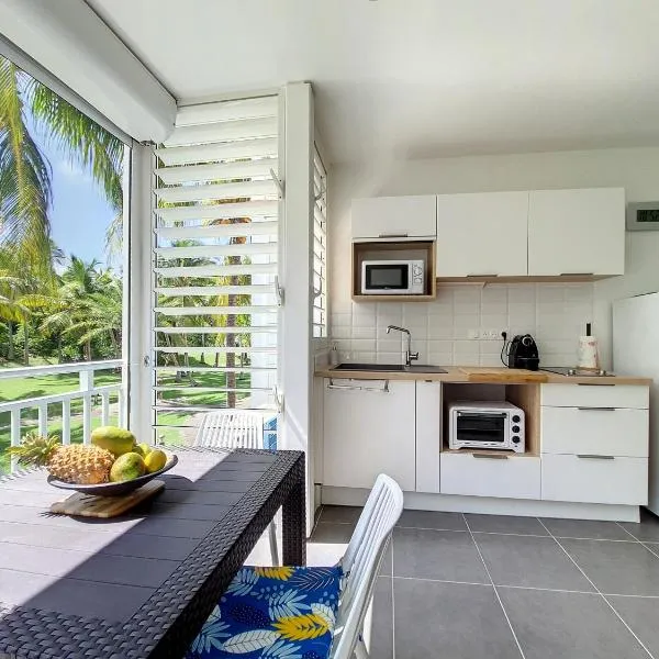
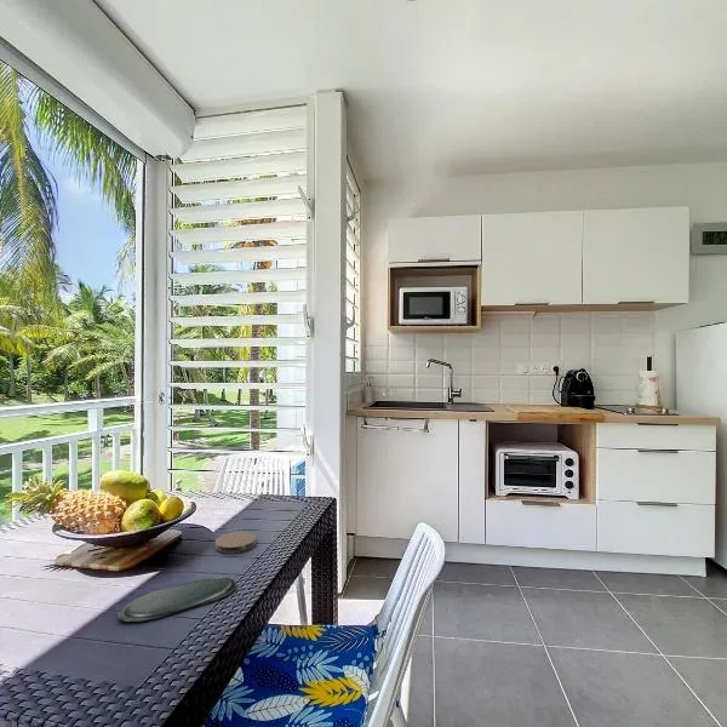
+ oval tray (181, 596)
+ coaster (235, 542)
